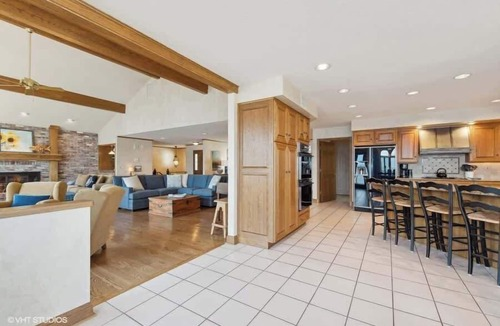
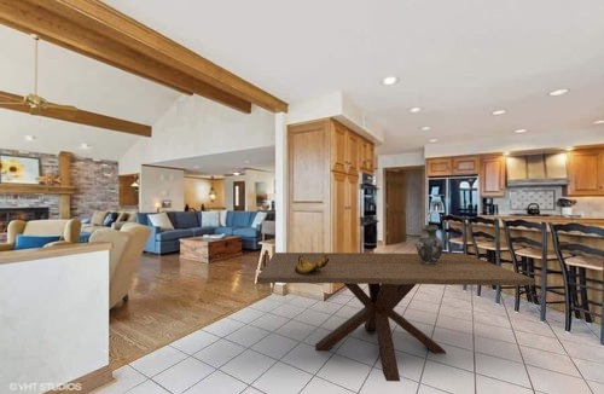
+ banana bunch (310, 263)
+ ceramic jug (429, 243)
+ dining table (378, 306)
